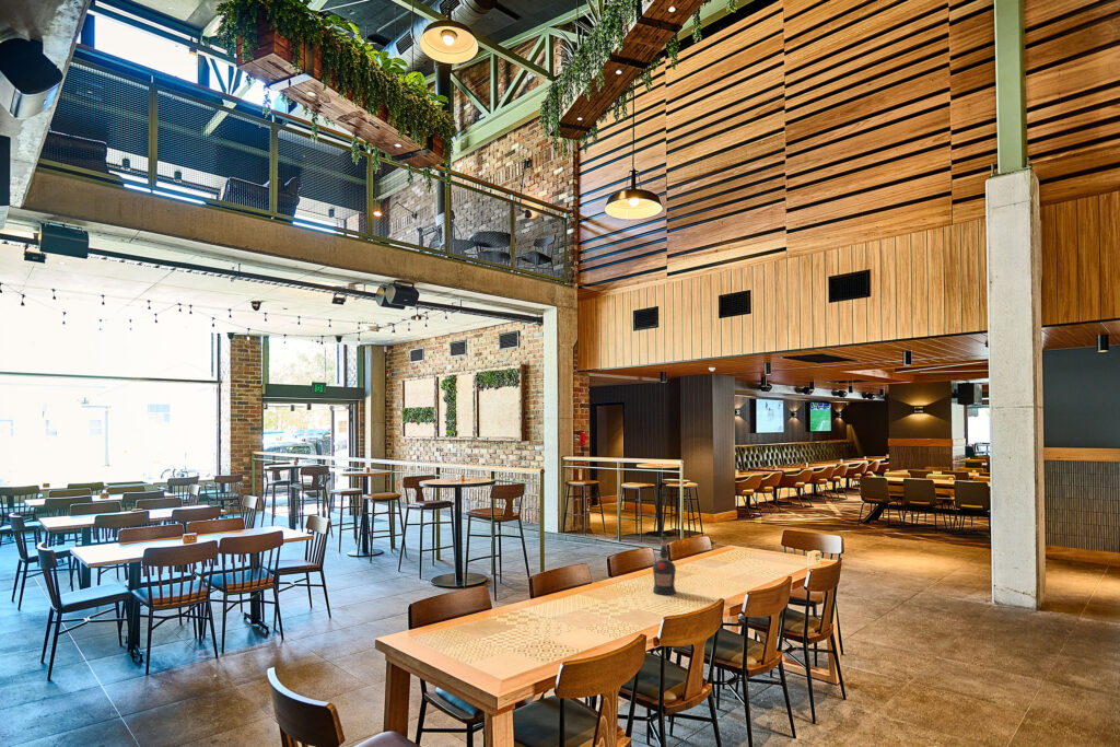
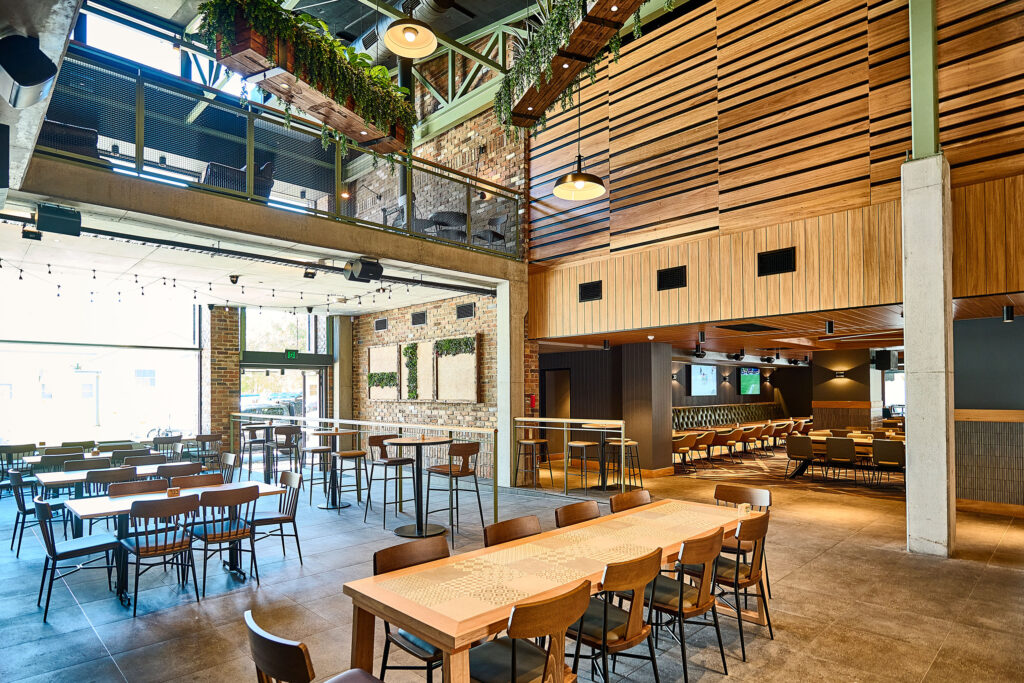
- liquor bottle (664, 562)
